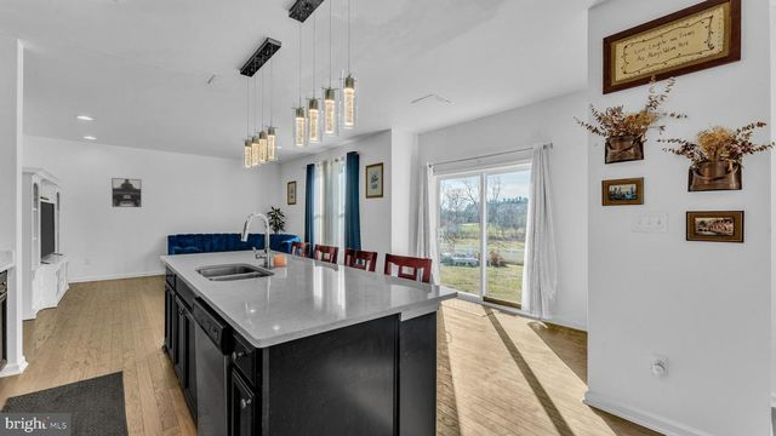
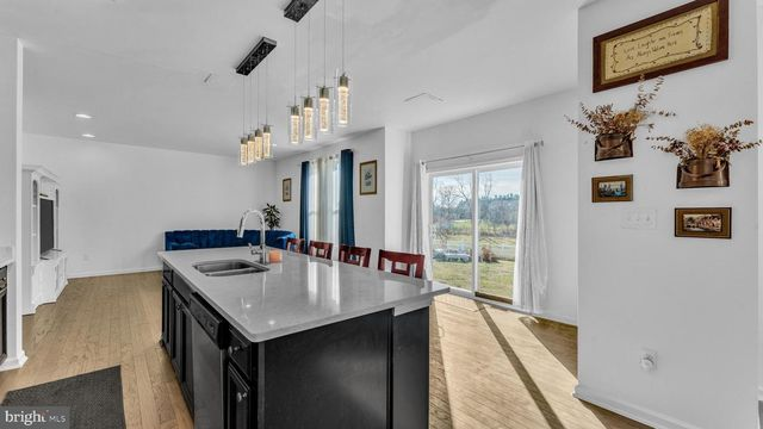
- wall art (126, 193)
